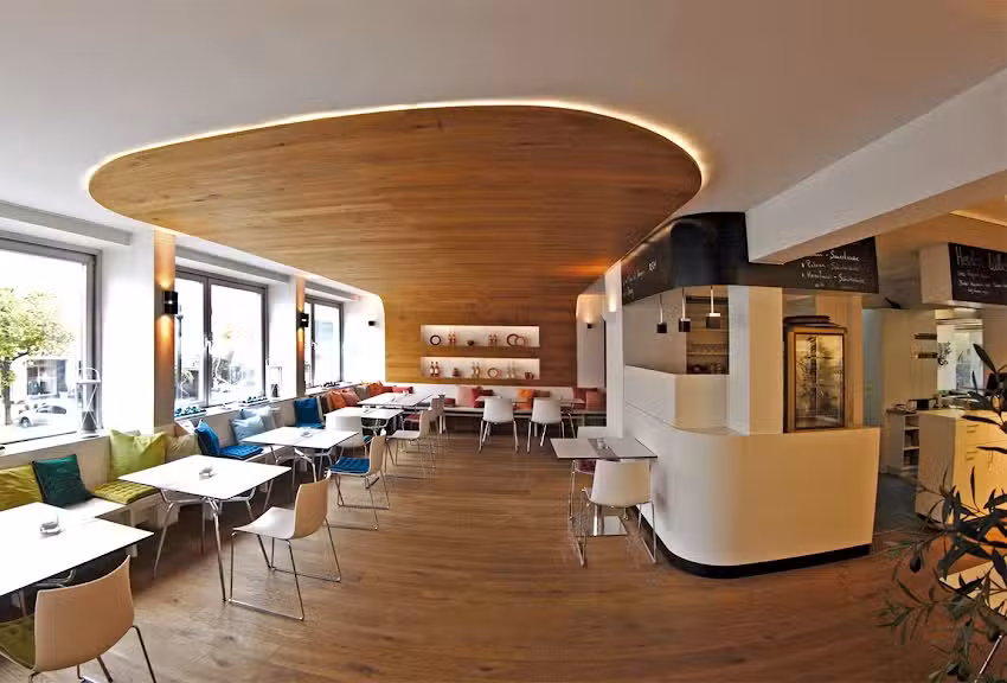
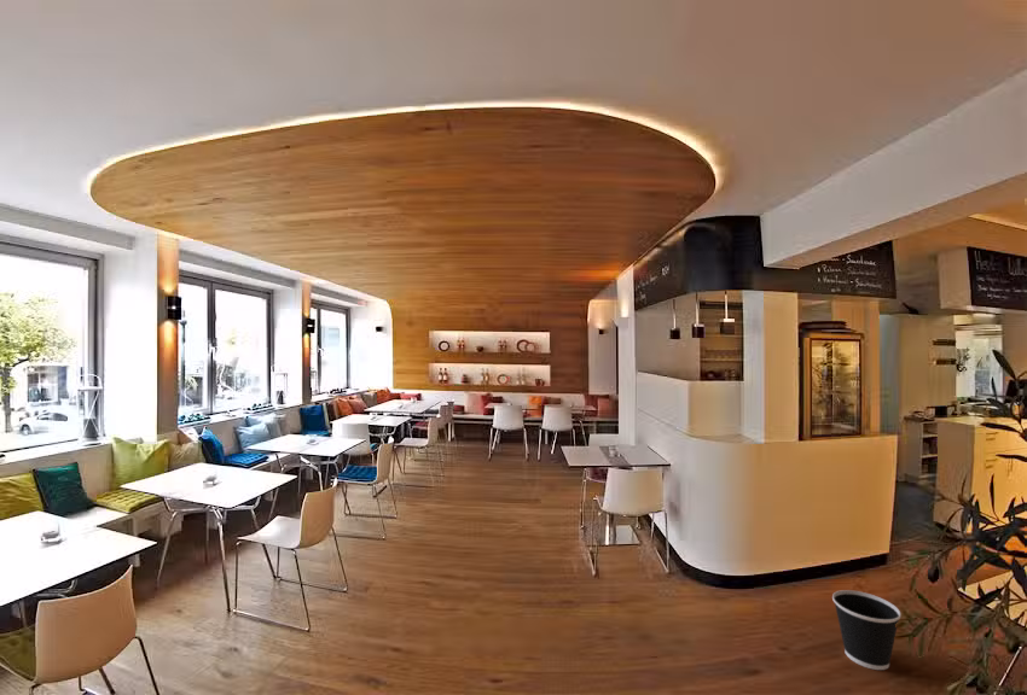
+ wastebasket (865, 630)
